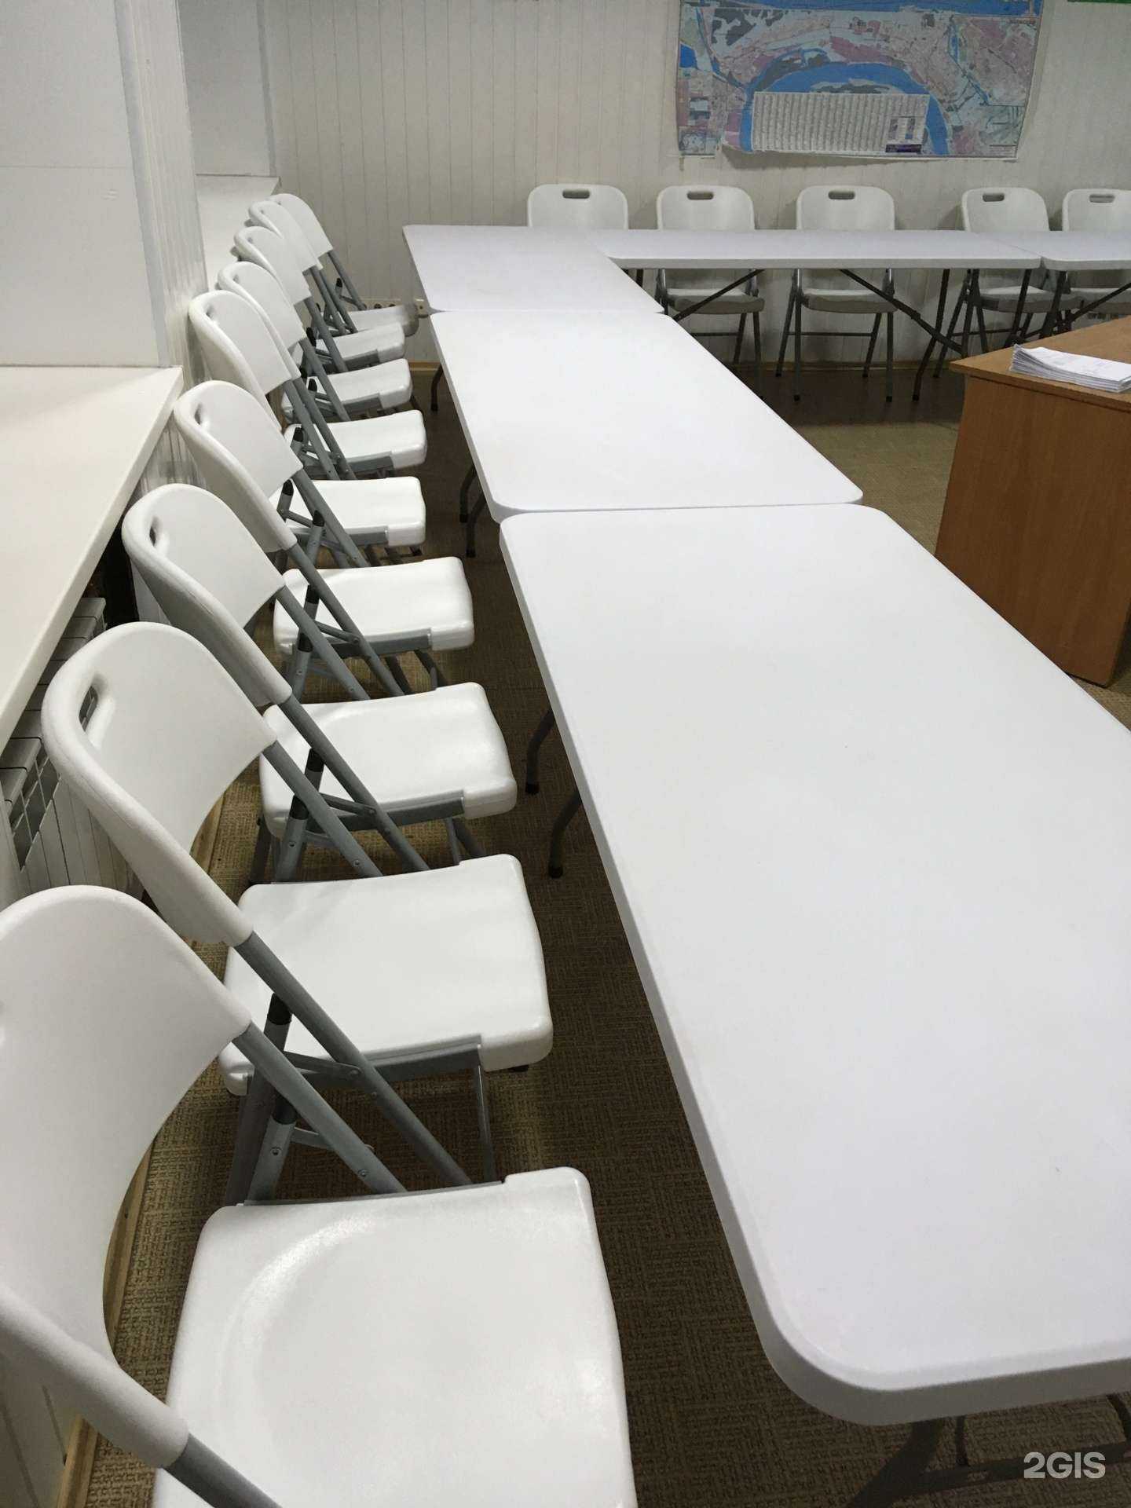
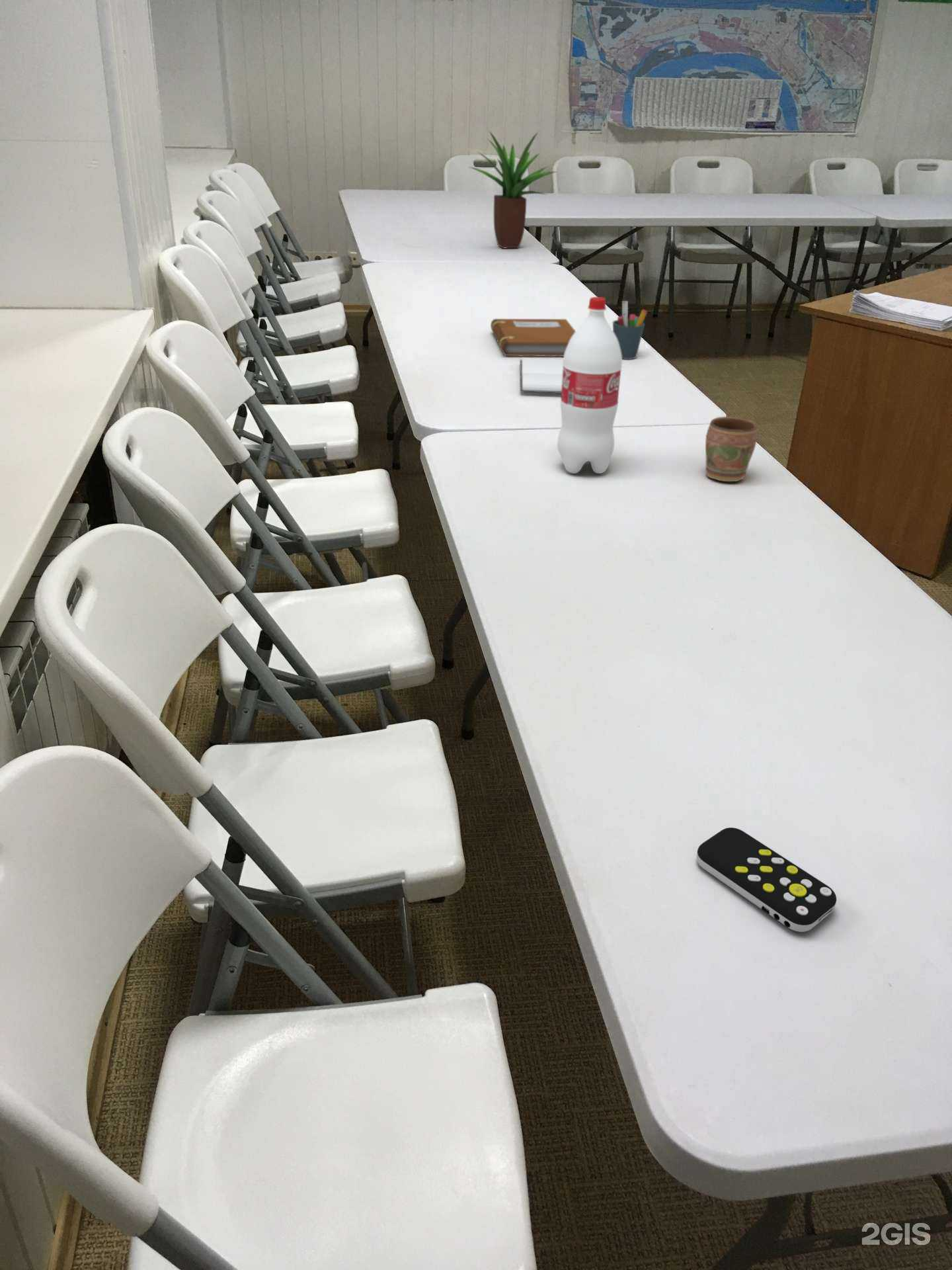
+ bottle (590, 386)
+ pen holder (628, 331)
+ notebook (535, 335)
+ potted plant (518, 190)
+ remote control (764, 876)
+ mug (730, 448)
+ book (557, 374)
